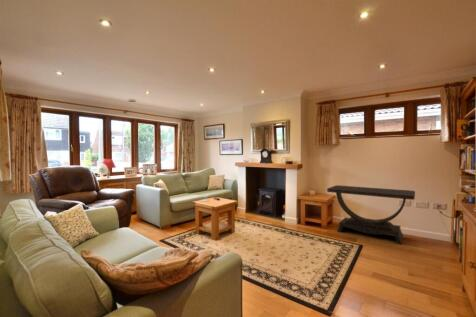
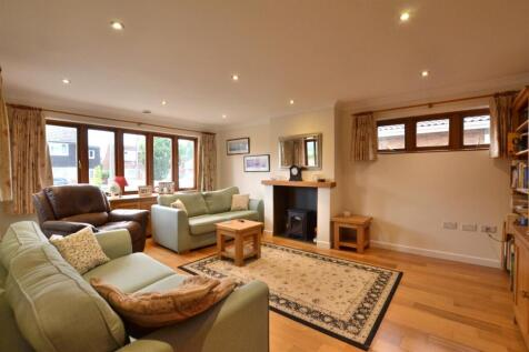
- console table (366, 218)
